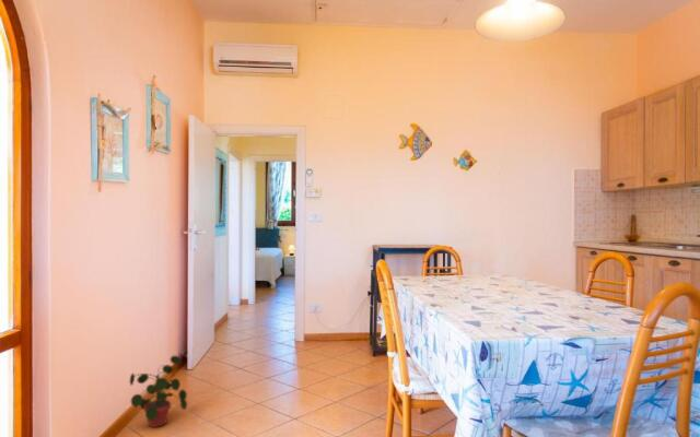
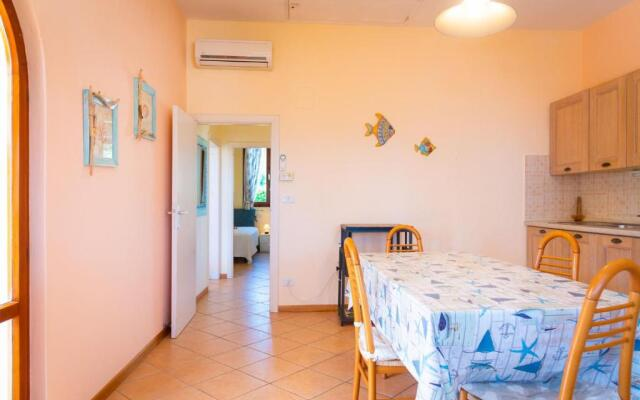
- potted plant (160, 389)
